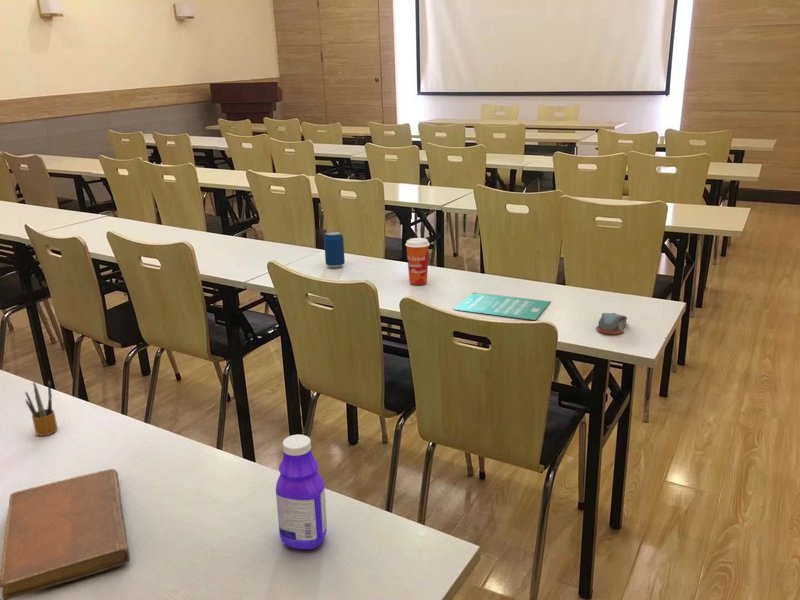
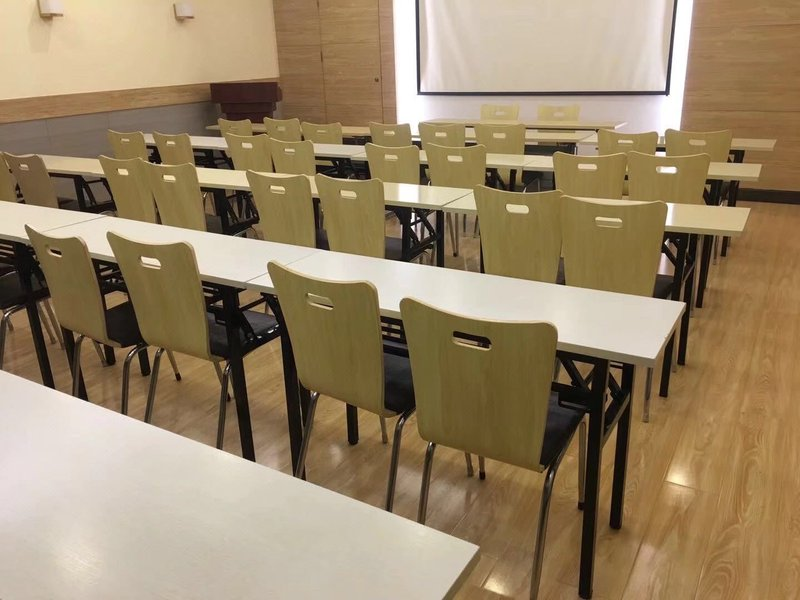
- computer mouse (612, 320)
- paper cup (418, 261)
- bottle (300, 491)
- notebook (66, 525)
- beverage can (334, 249)
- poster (502, 305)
- pencil box (43, 408)
